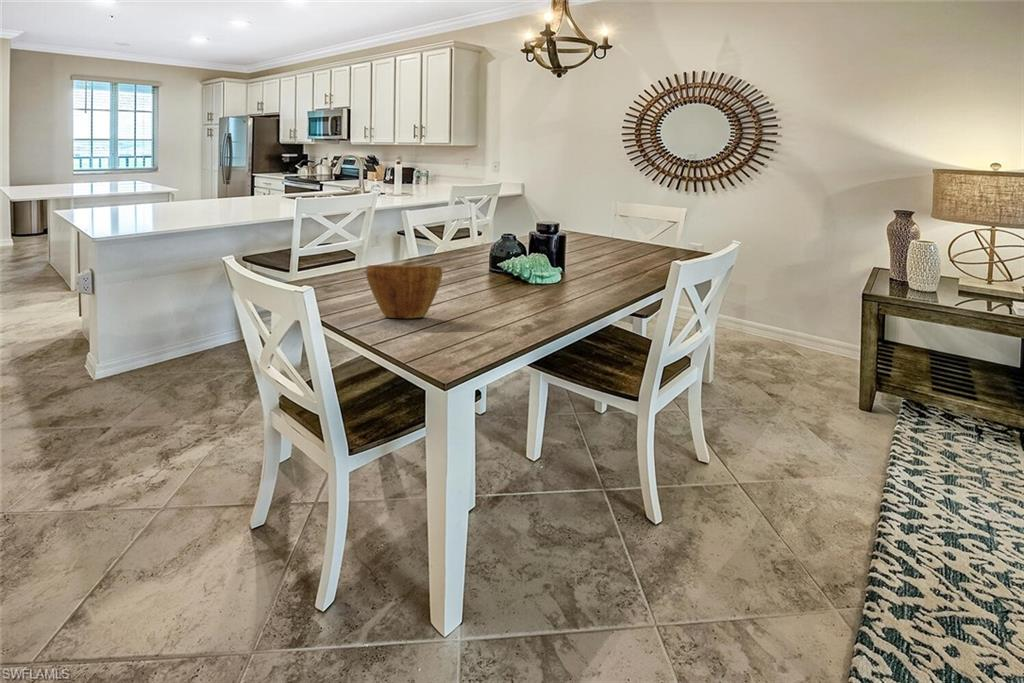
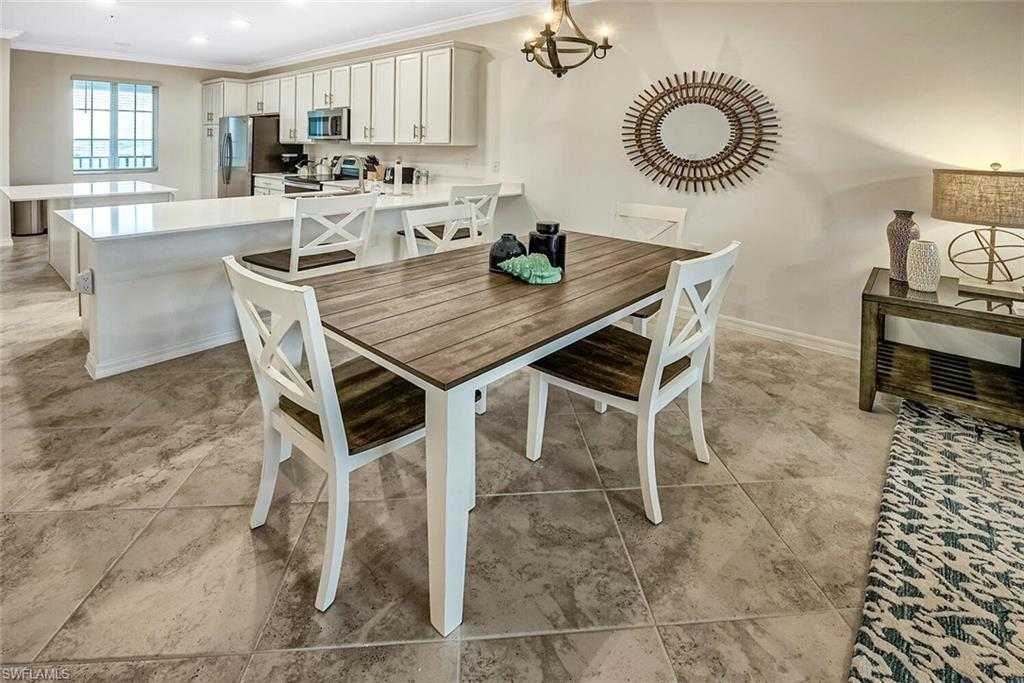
- bowl (404, 291)
